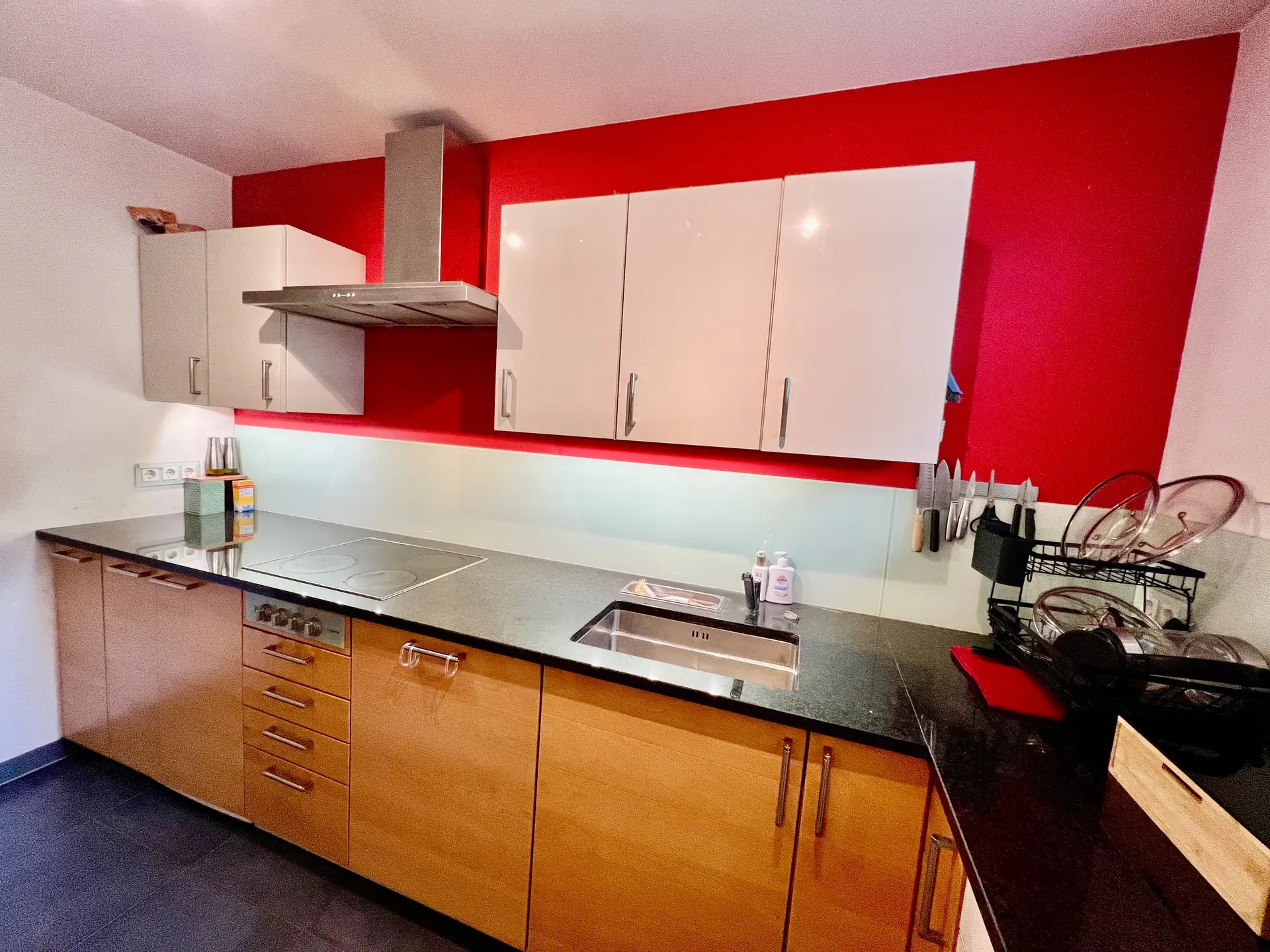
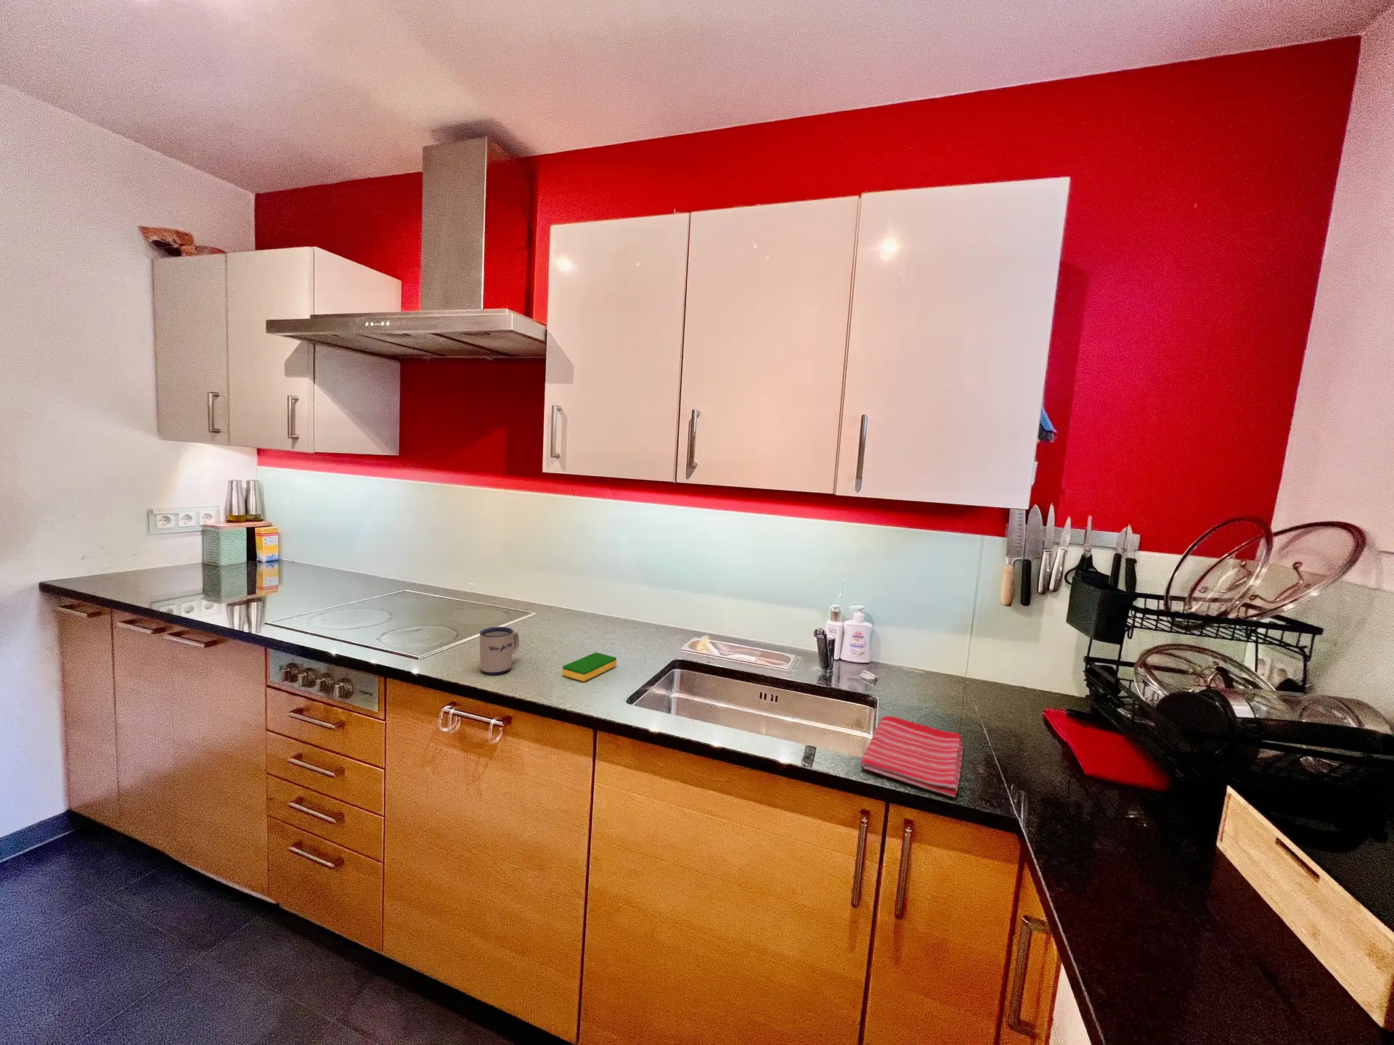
+ mug (501, 649)
+ dish towel (914, 751)
+ dish sponge (589, 665)
